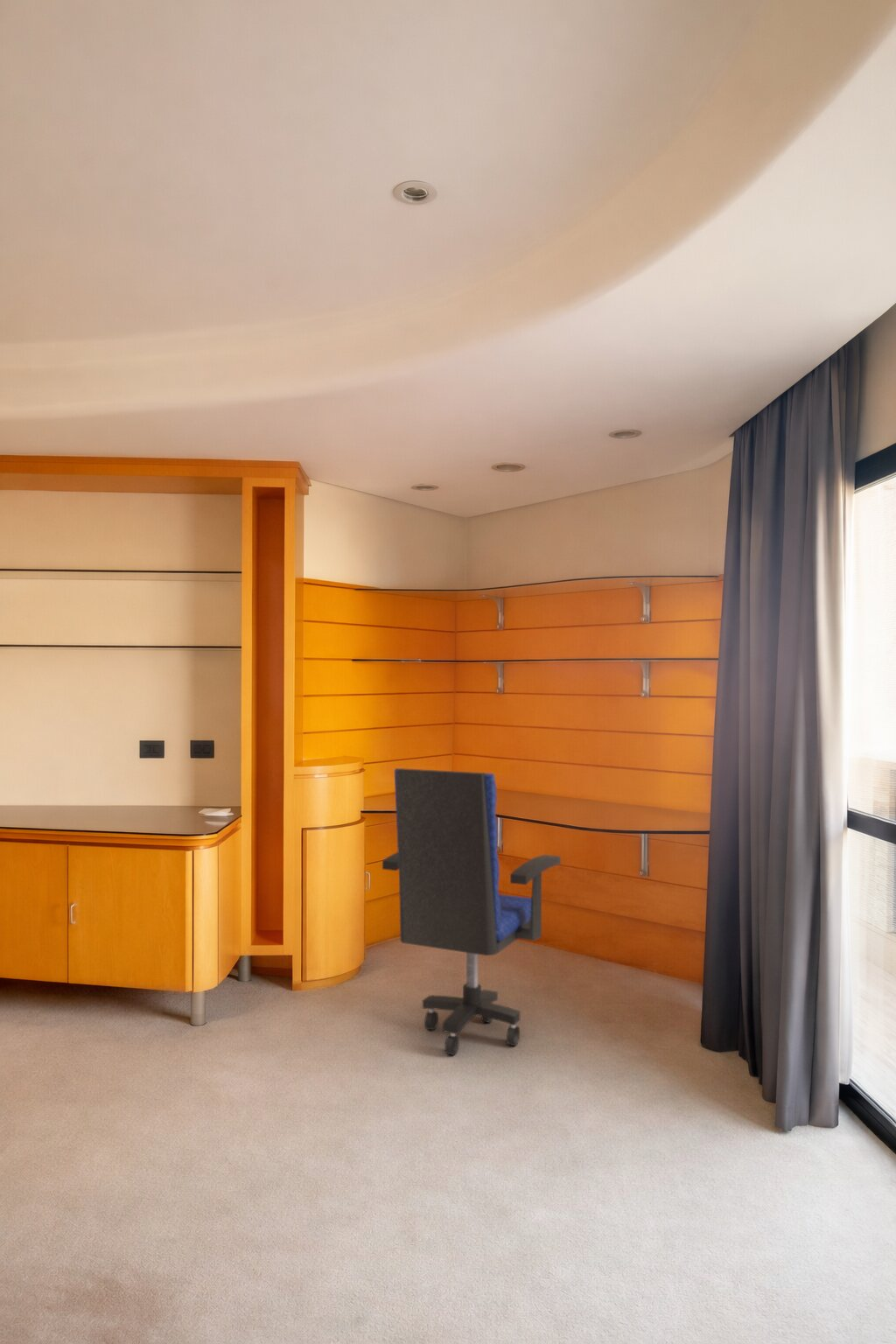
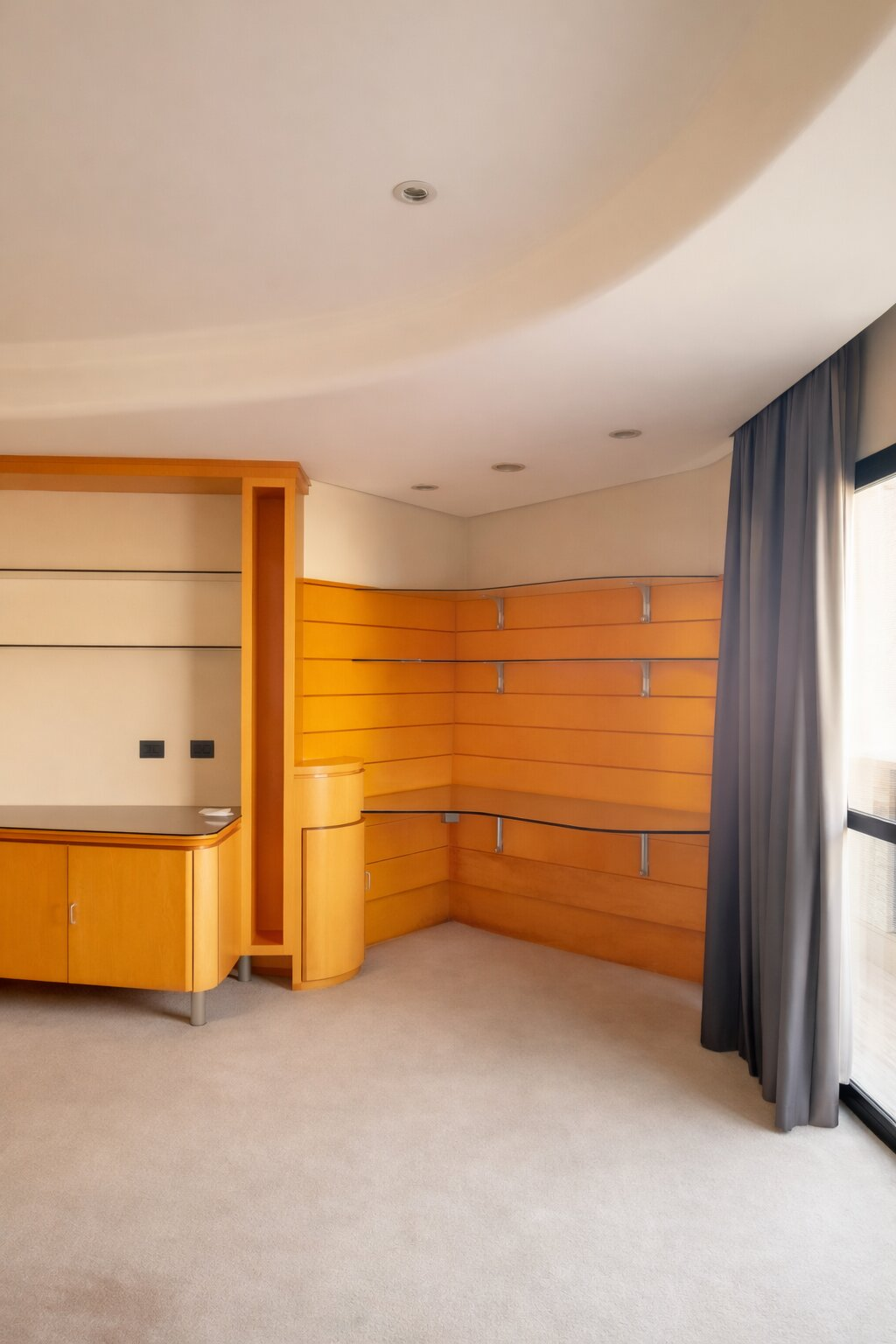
- office chair (467, 902)
